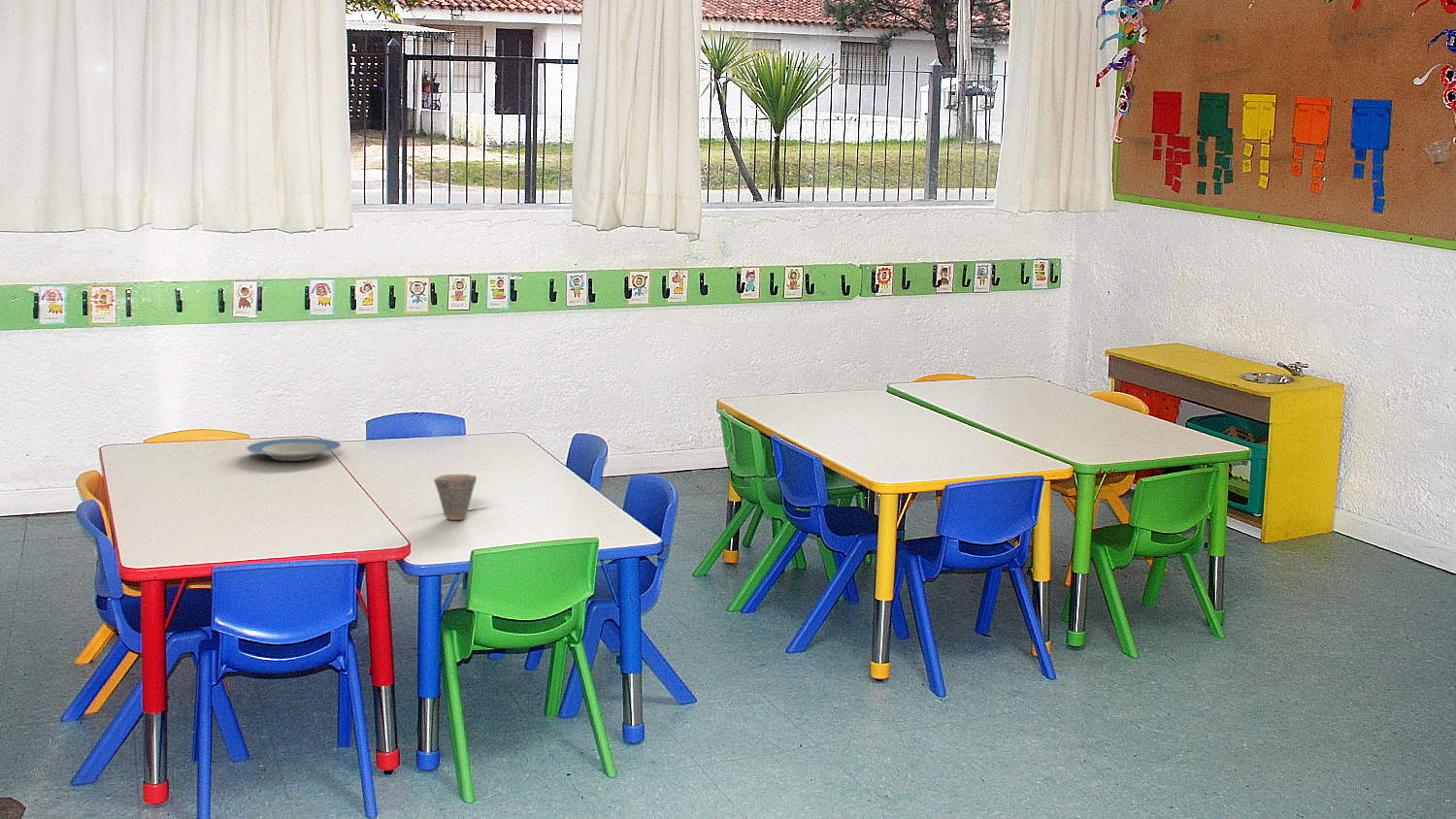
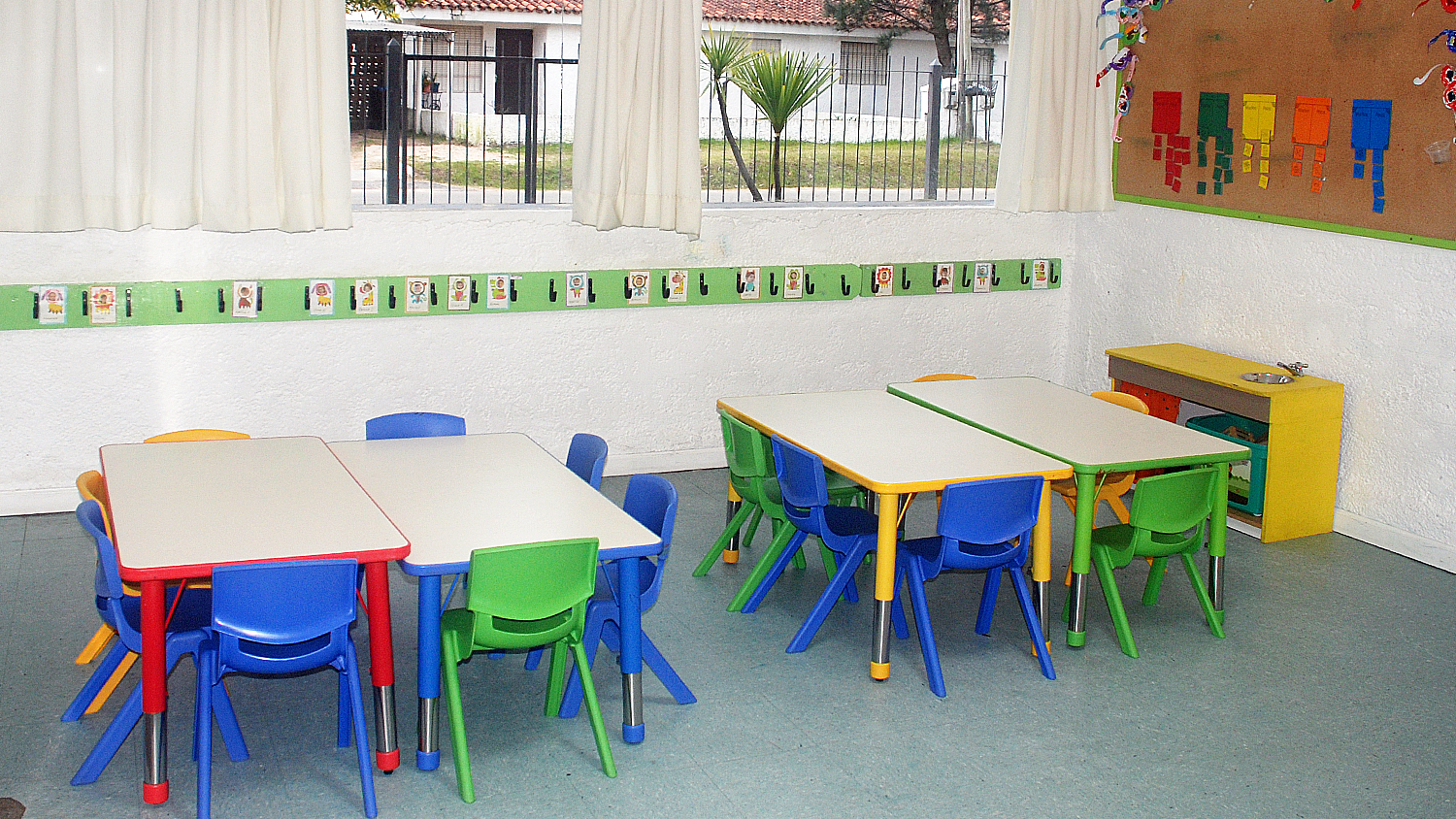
- plate (294, 451)
- cup (455, 497)
